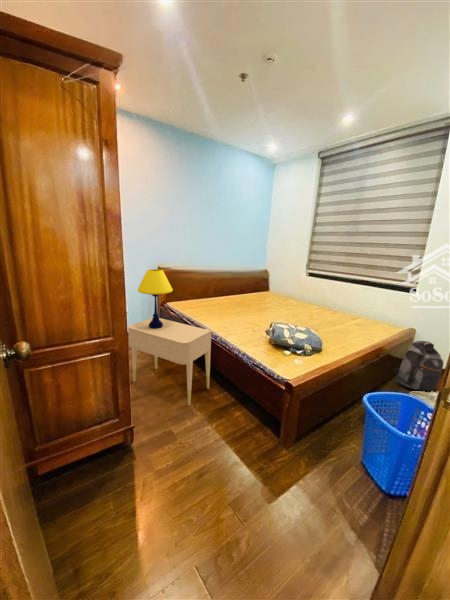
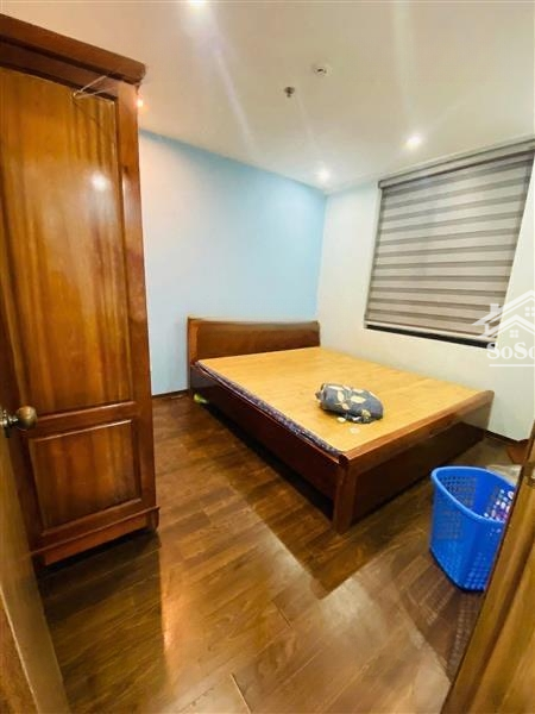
- table lamp (155, 298)
- nightstand (168, 358)
- backpack (420, 363)
